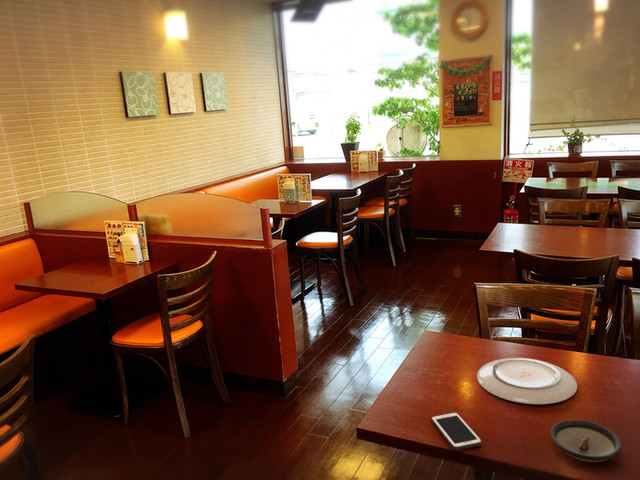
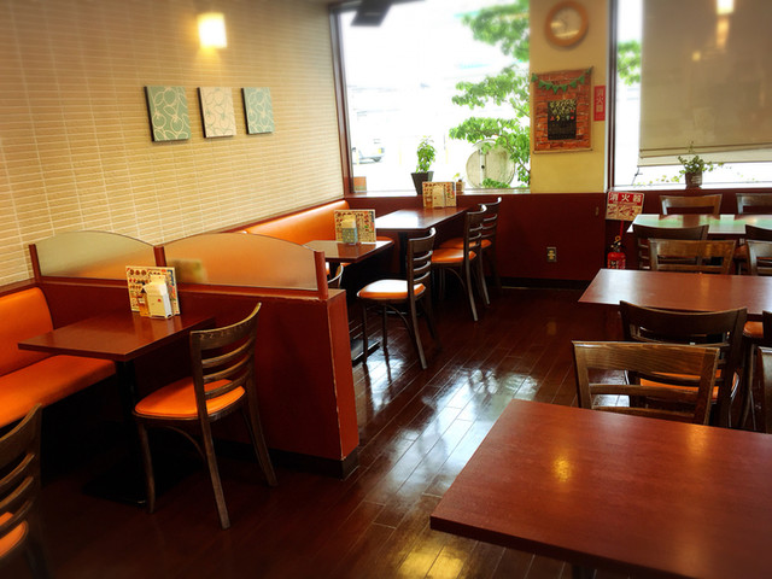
- saucer (584, 444)
- plate (525, 376)
- cell phone (455, 430)
